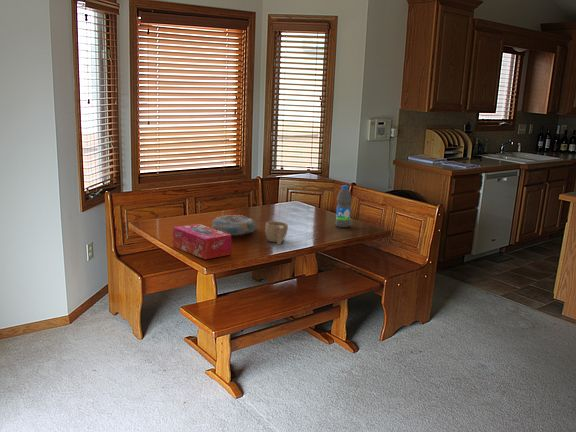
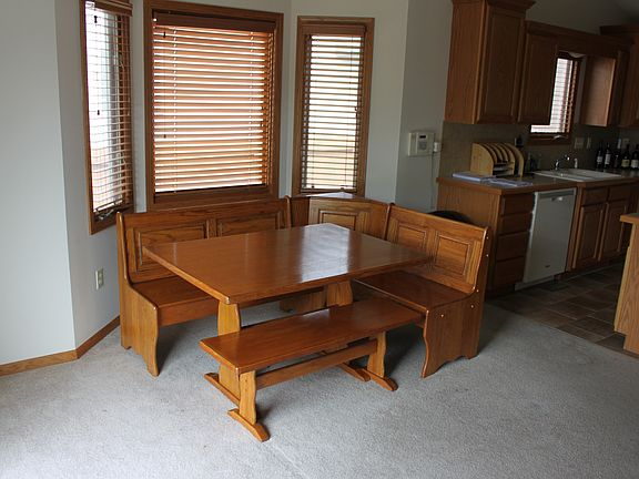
- cup (276, 233)
- water bottle (343, 206)
- tissue box (201, 240)
- decorative bowl (233, 225)
